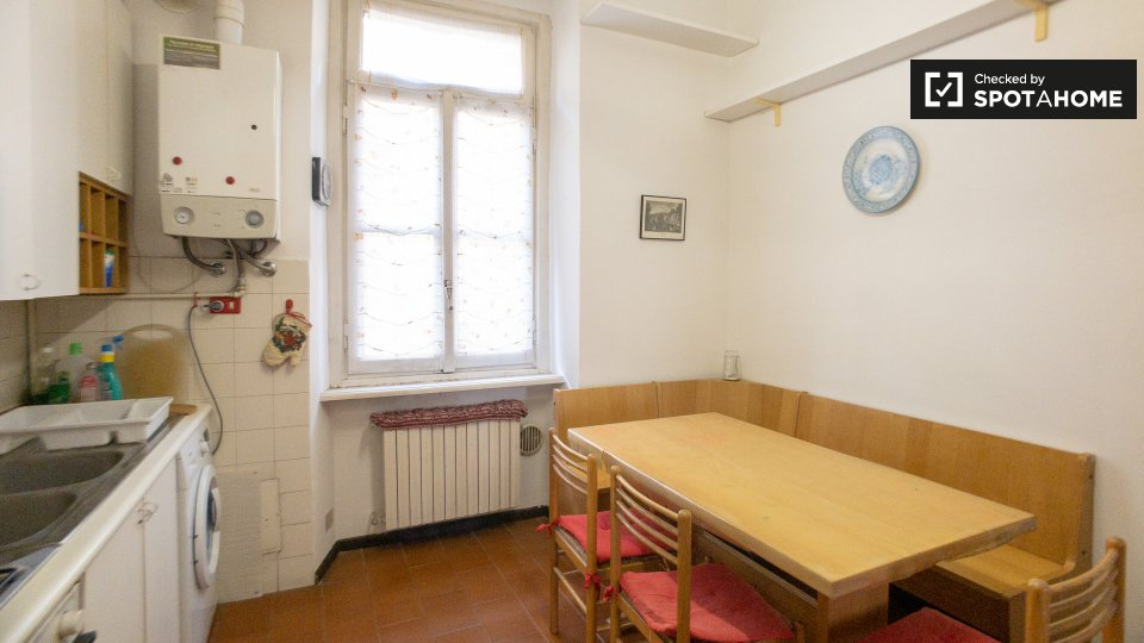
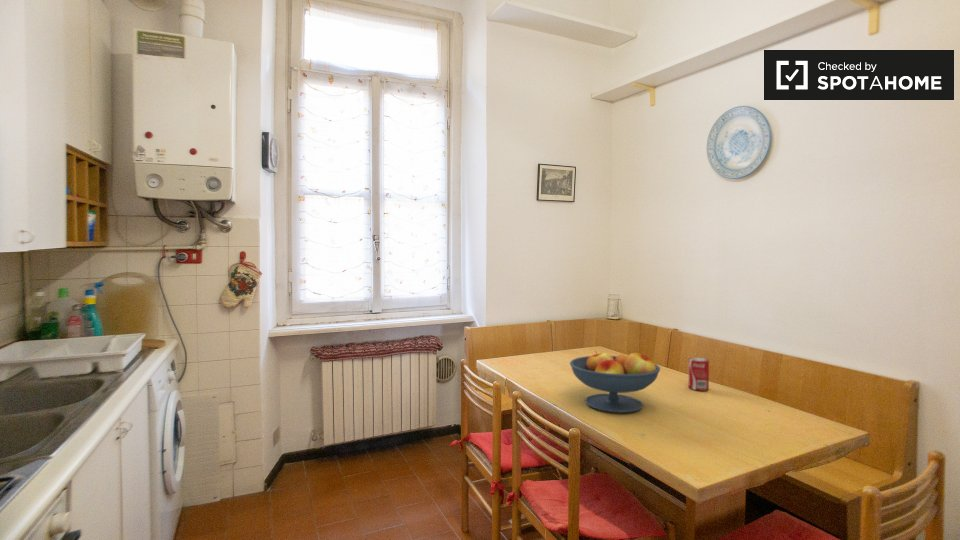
+ beverage can (698, 373)
+ fruit bowl (613, 377)
